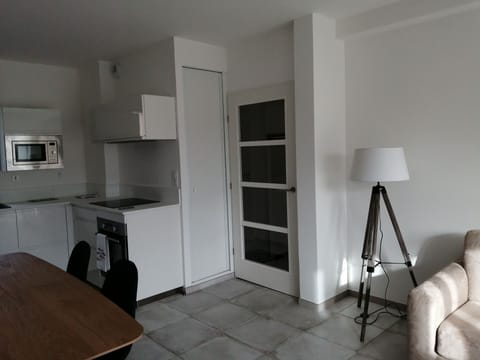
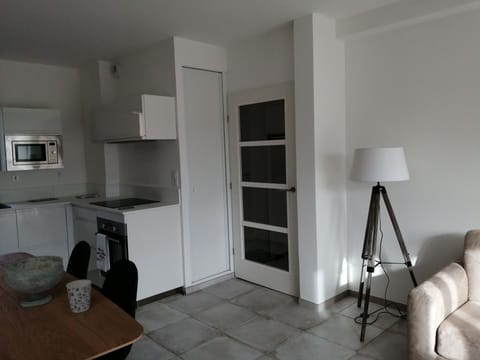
+ decorative bowl (36, 281)
+ cup (79, 296)
